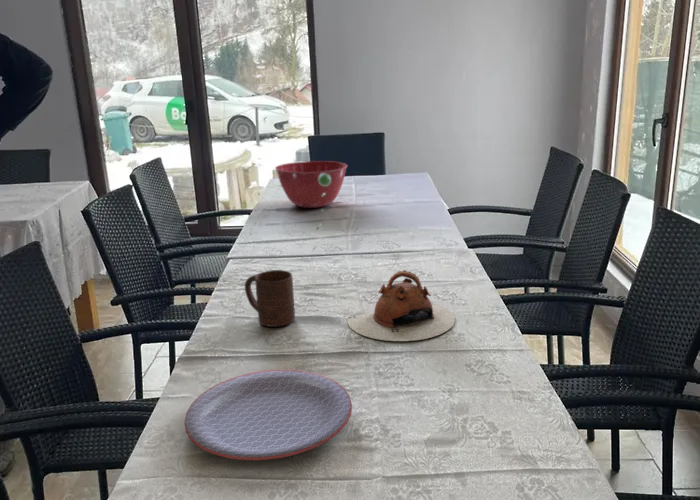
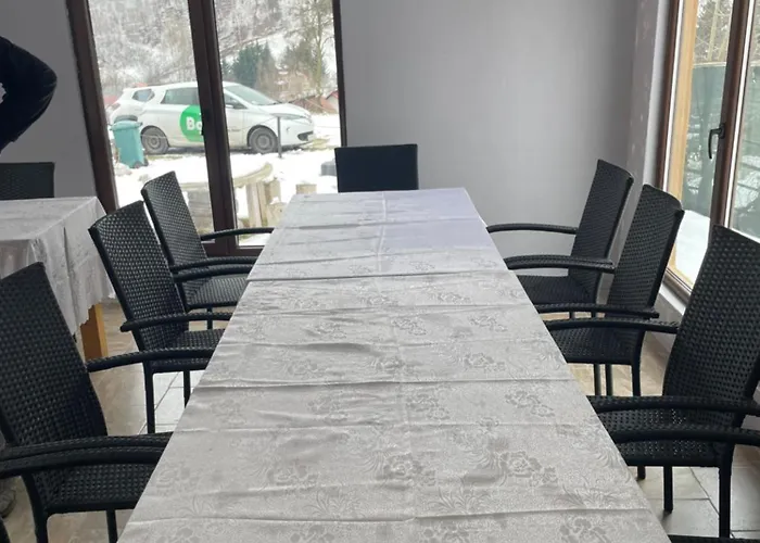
- mixing bowl (312, 185)
- teapot (400, 295)
- cup (269, 298)
- plant (319, 212)
- plate (269, 414)
